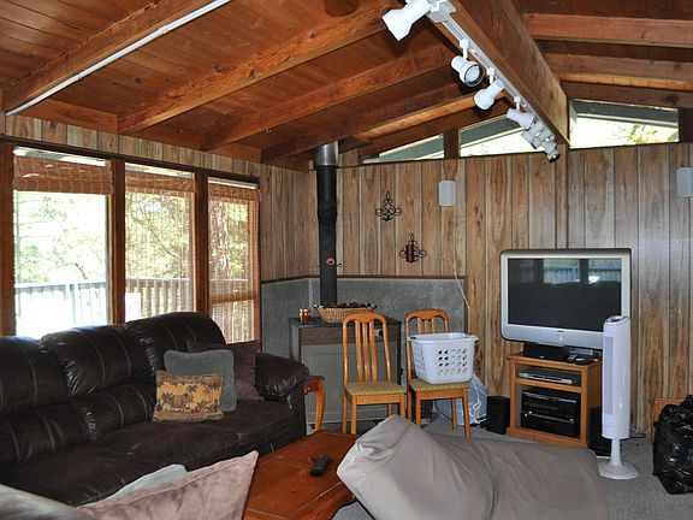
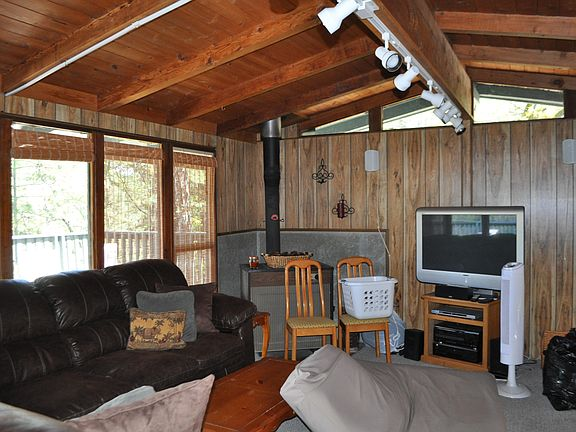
- remote control (320, 465)
